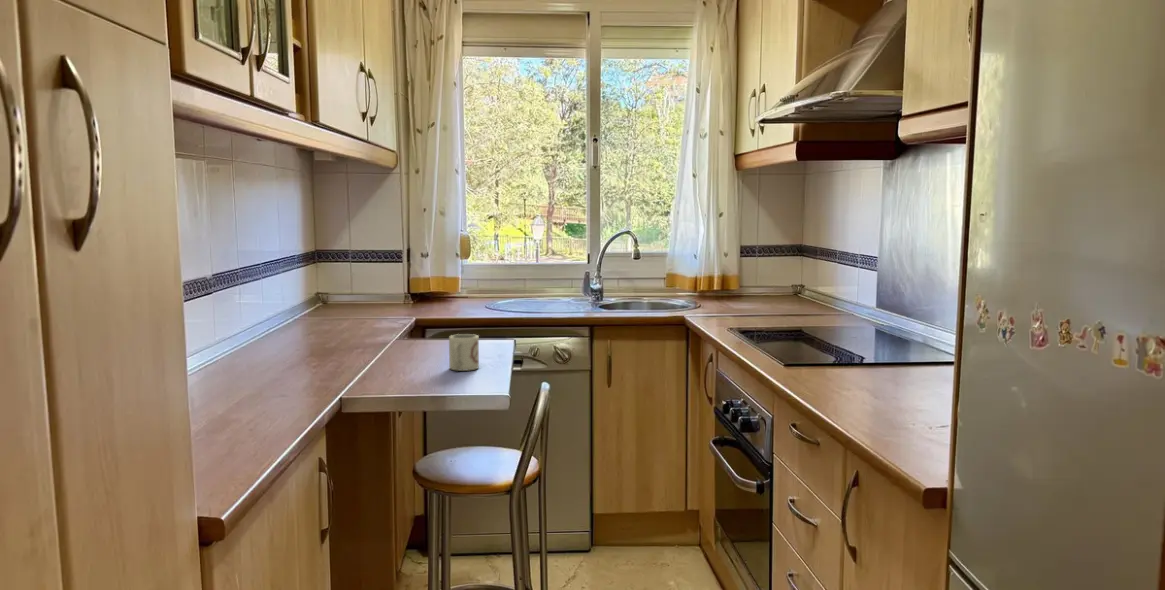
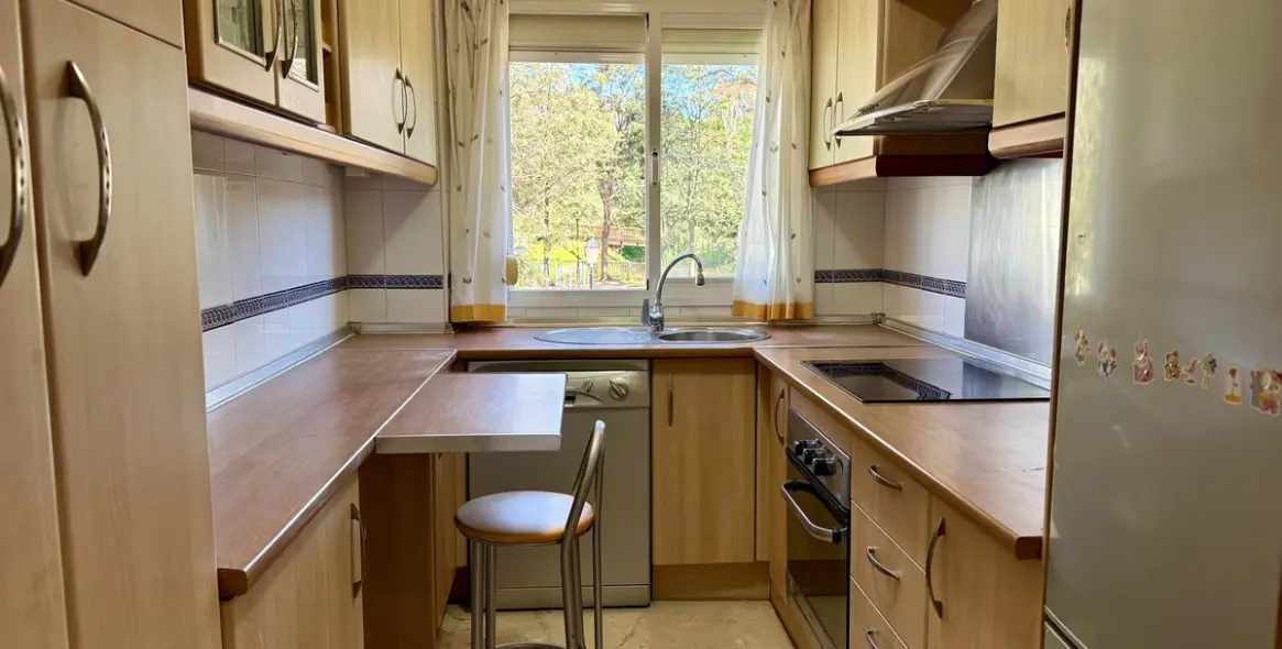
- cup (462, 352)
